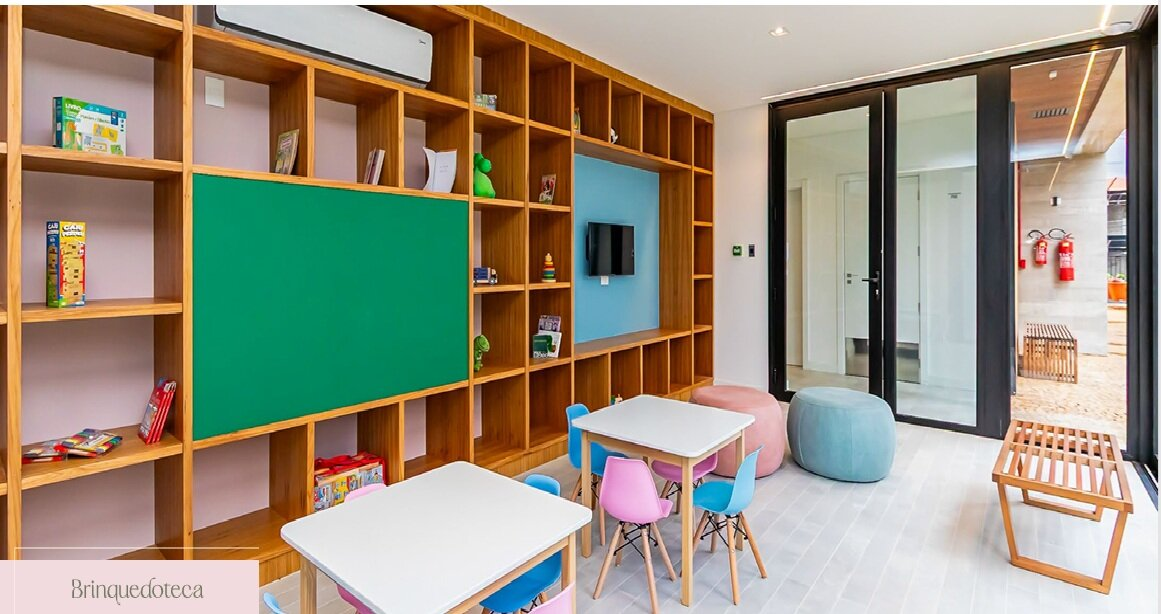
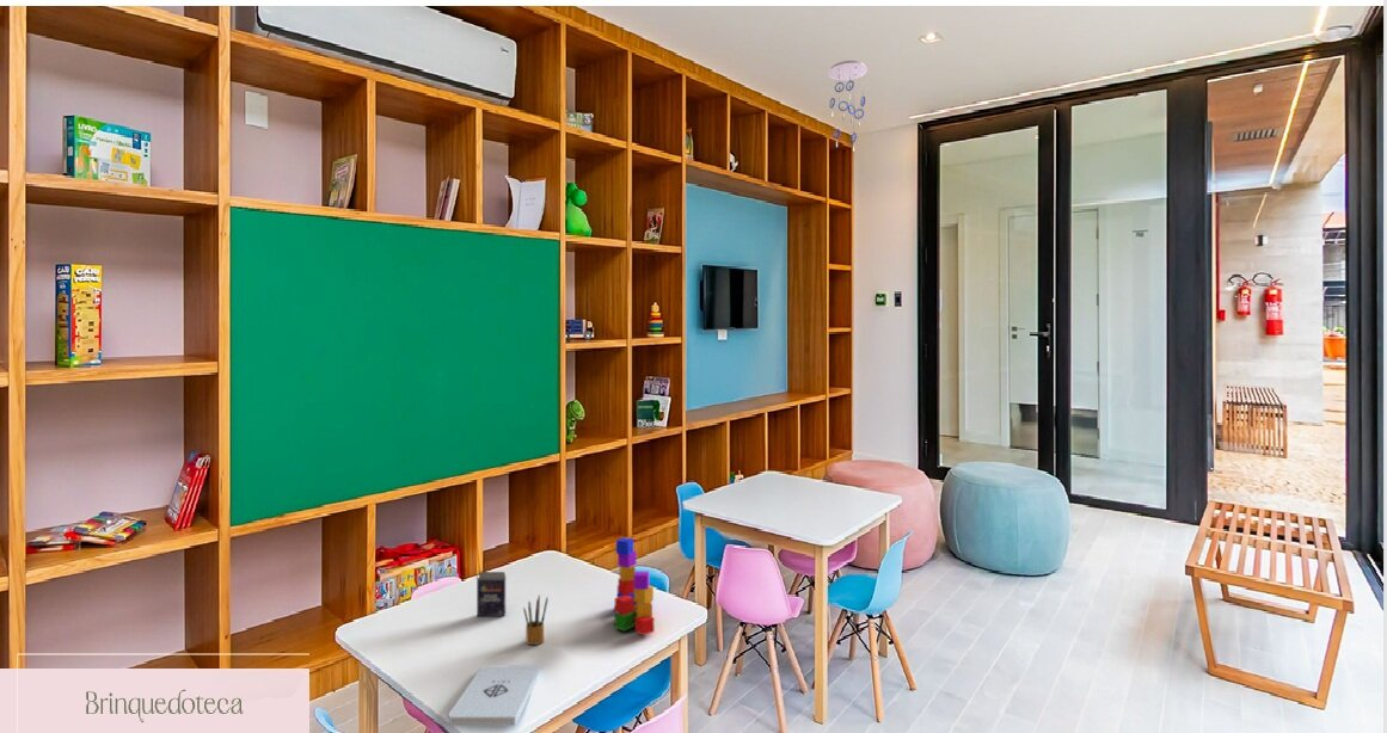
+ ceiling mobile (848, 109)
+ toy blocks (634, 580)
+ notepad (497, 692)
+ pencil box (535, 620)
+ crayon box (491, 593)
